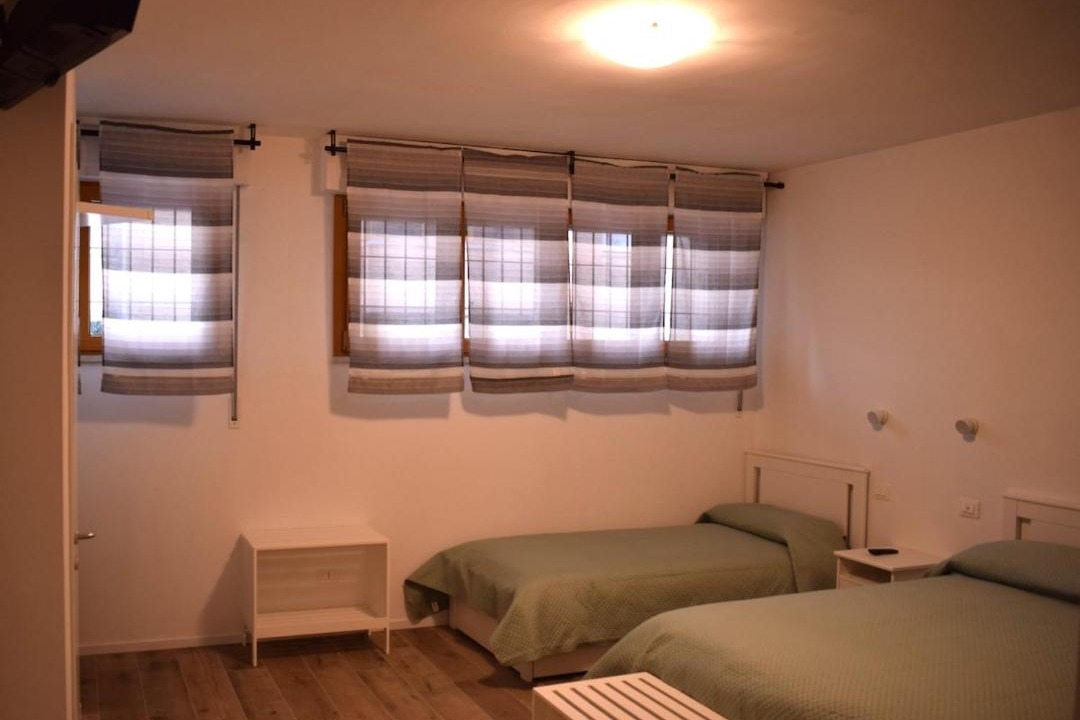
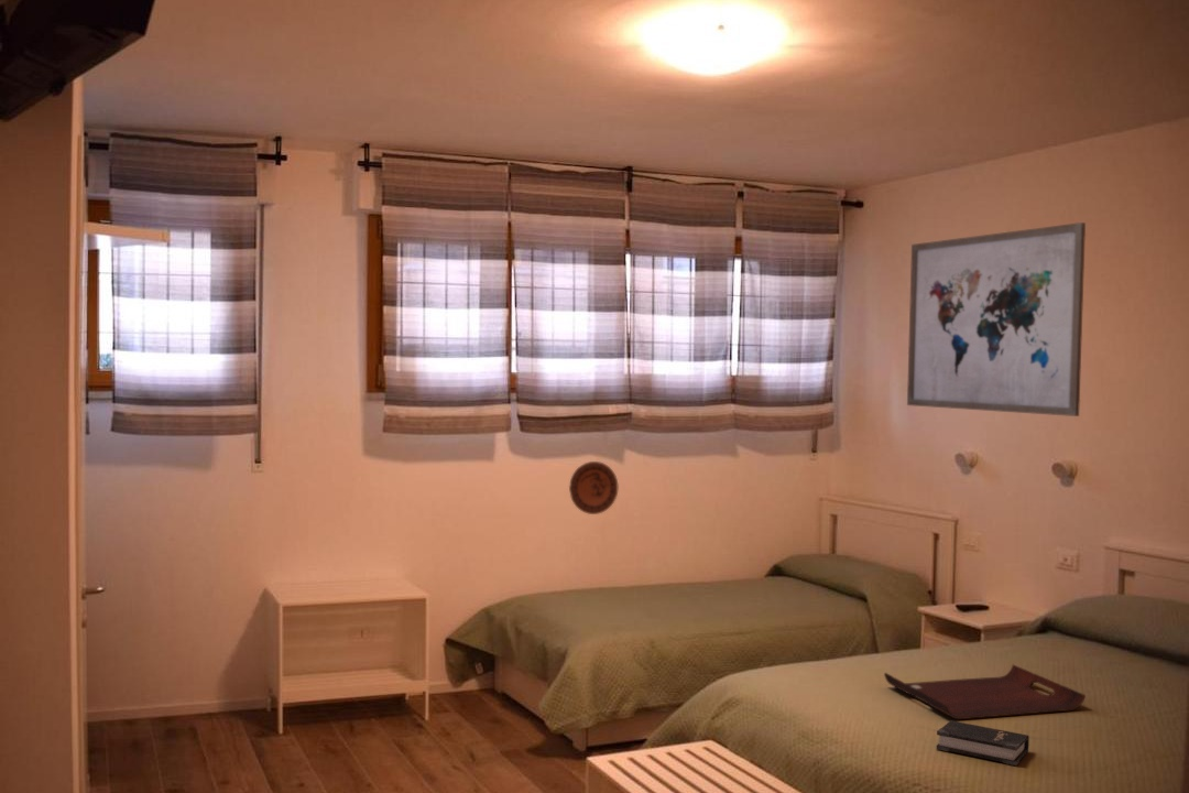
+ wall art (988, 322)
+ decorative plate (593, 487)
+ hardback book (982, 741)
+ serving tray (981, 689)
